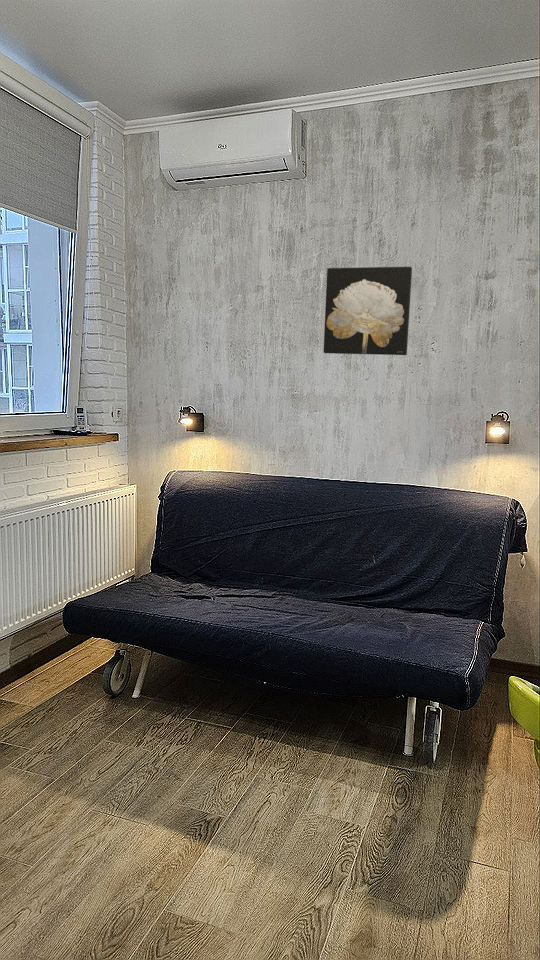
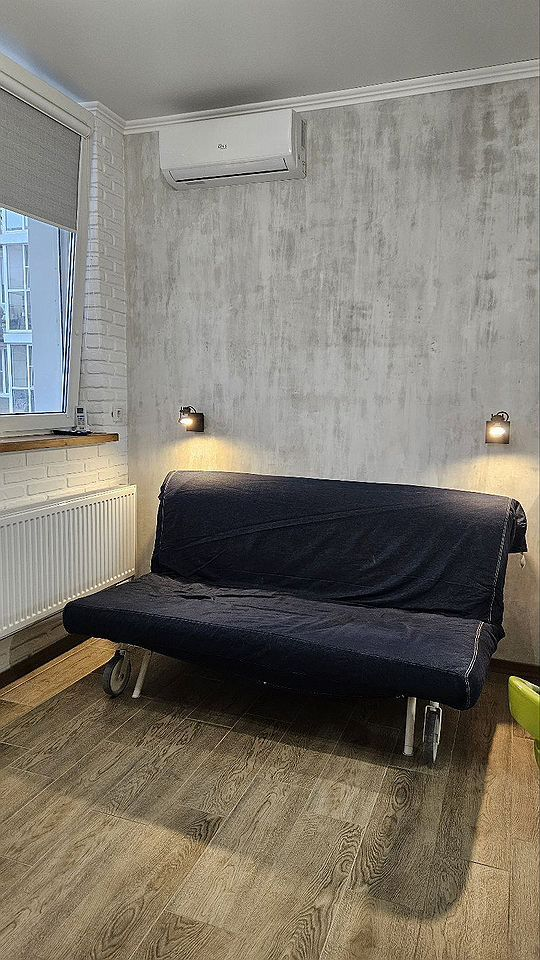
- wall art (366, 311)
